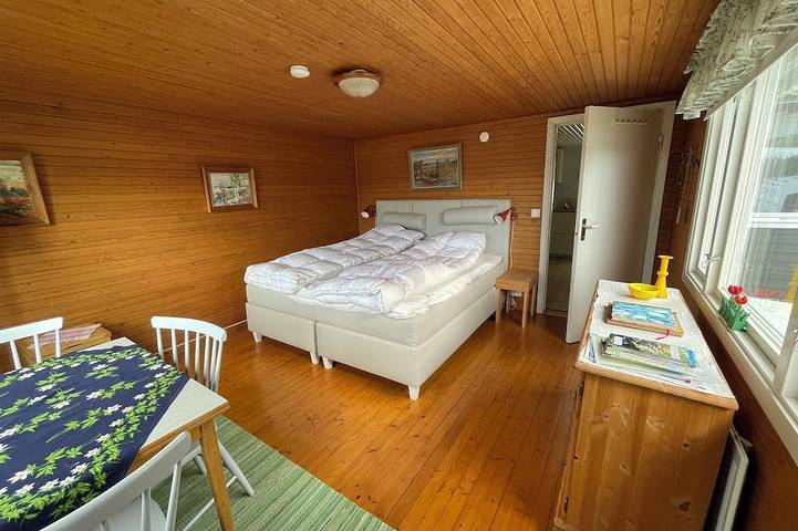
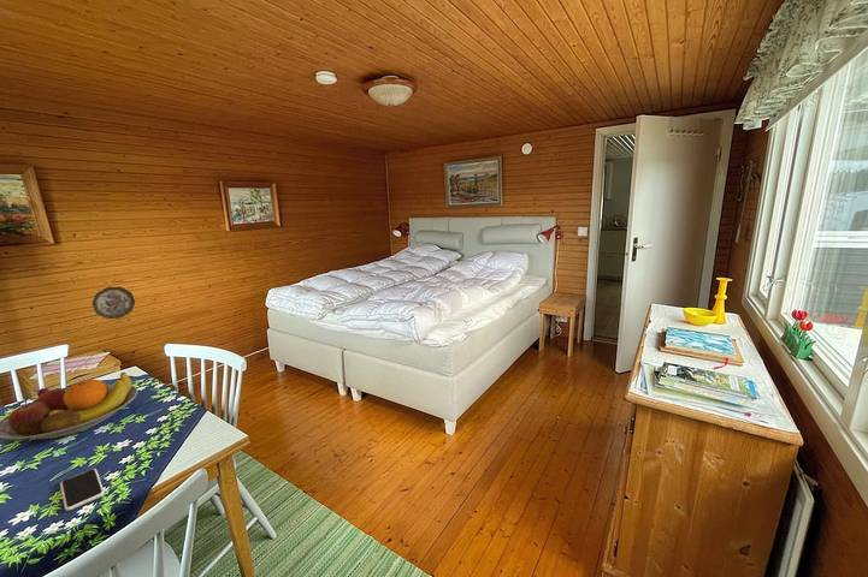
+ fruit bowl (71, 403)
+ decorative plate (113, 302)
+ smartphone (82, 488)
